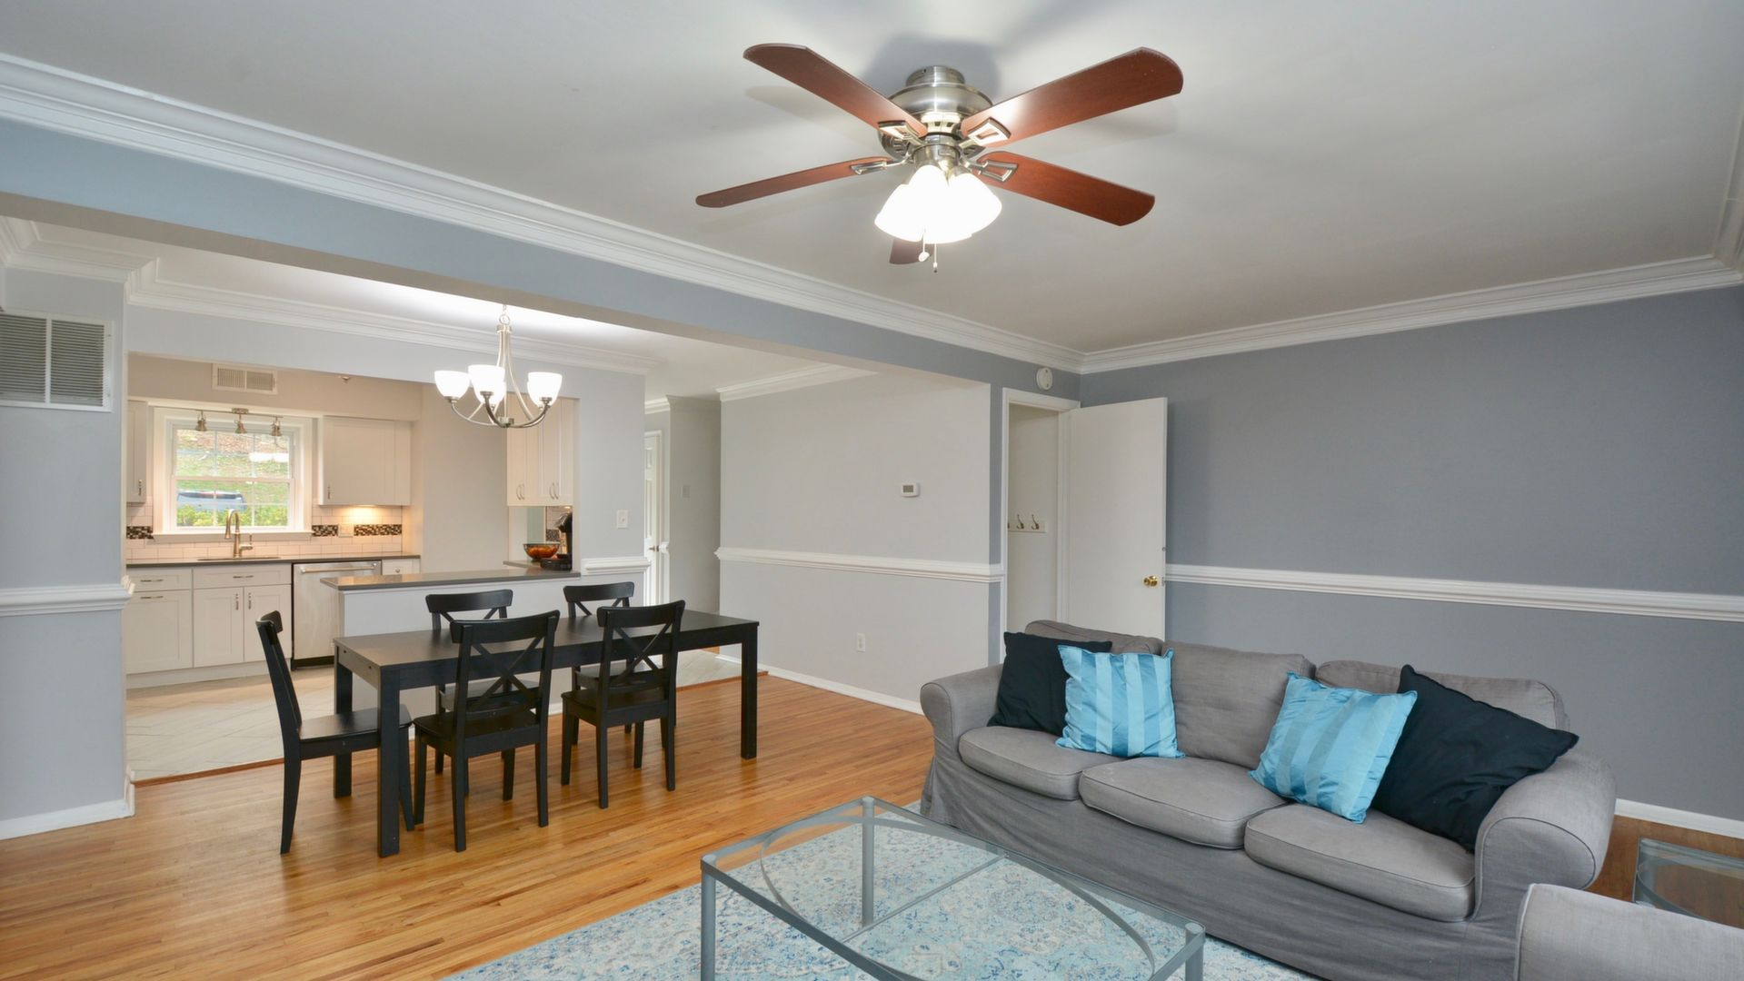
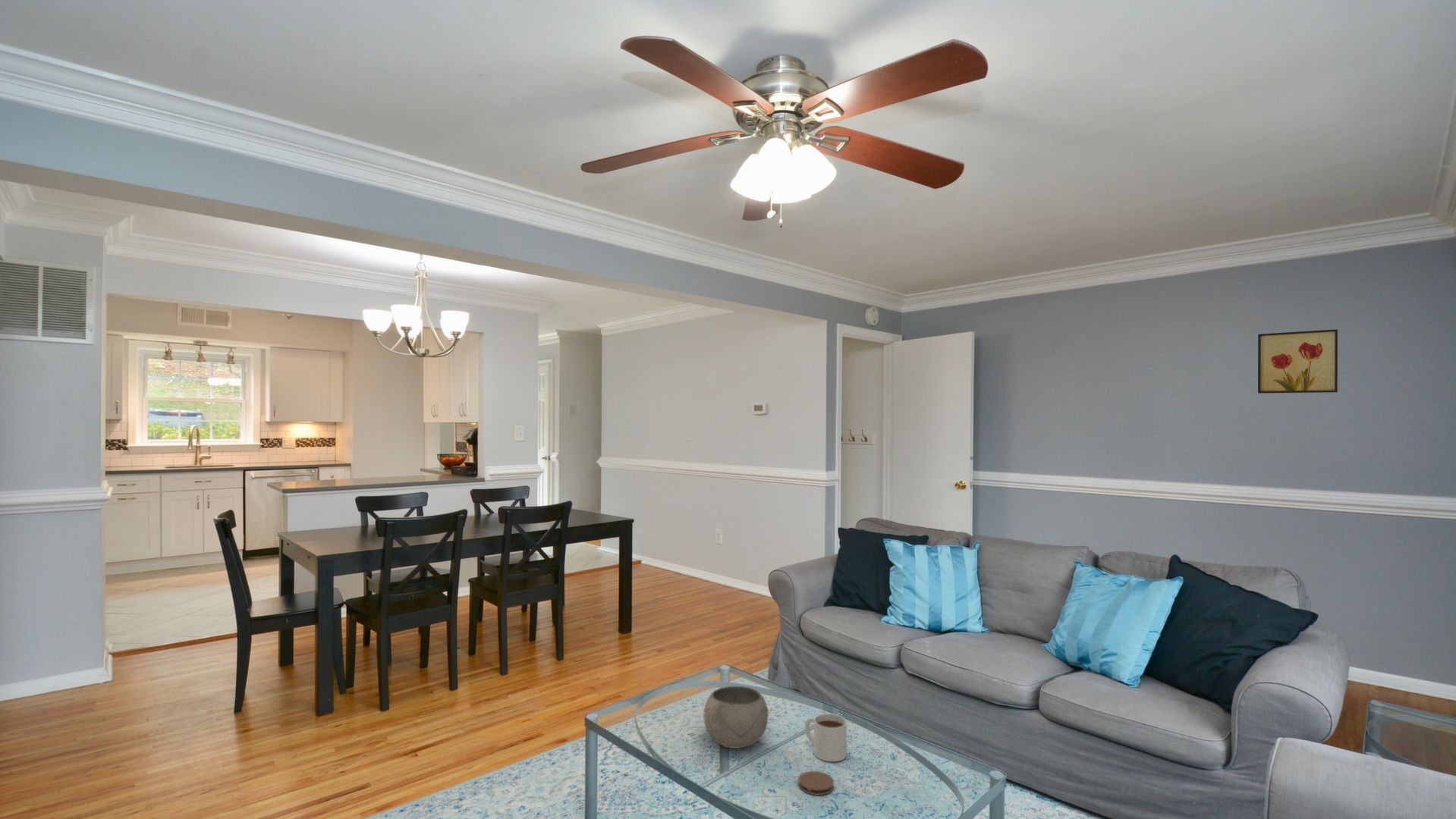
+ coaster (816, 783)
+ bowl (735, 717)
+ wall art (1297, 362)
+ mug (824, 734)
